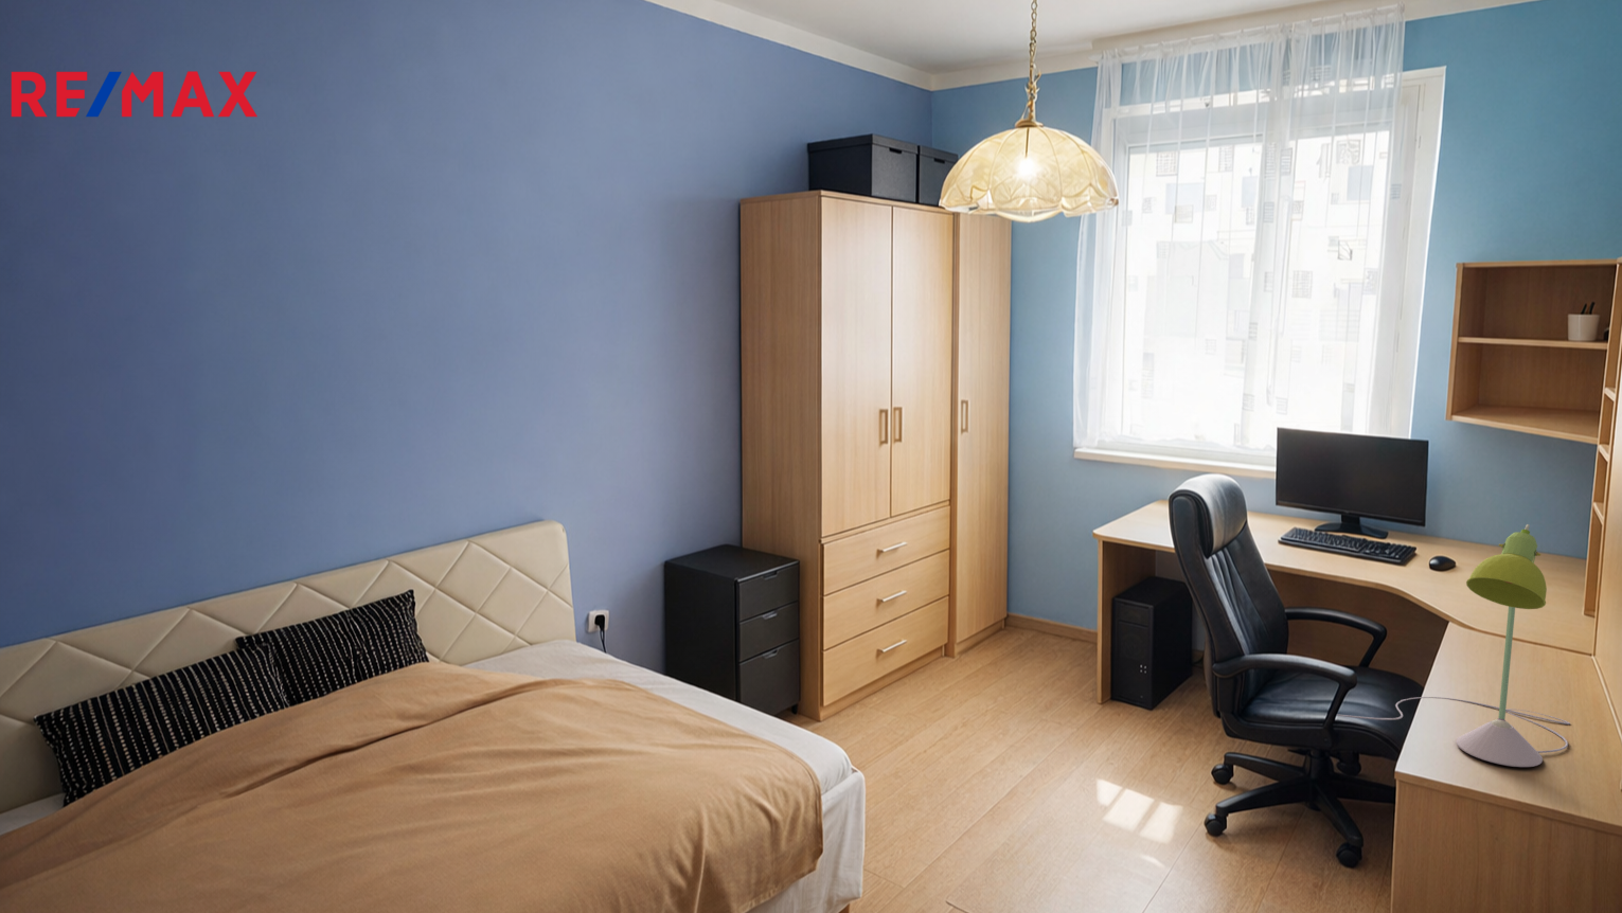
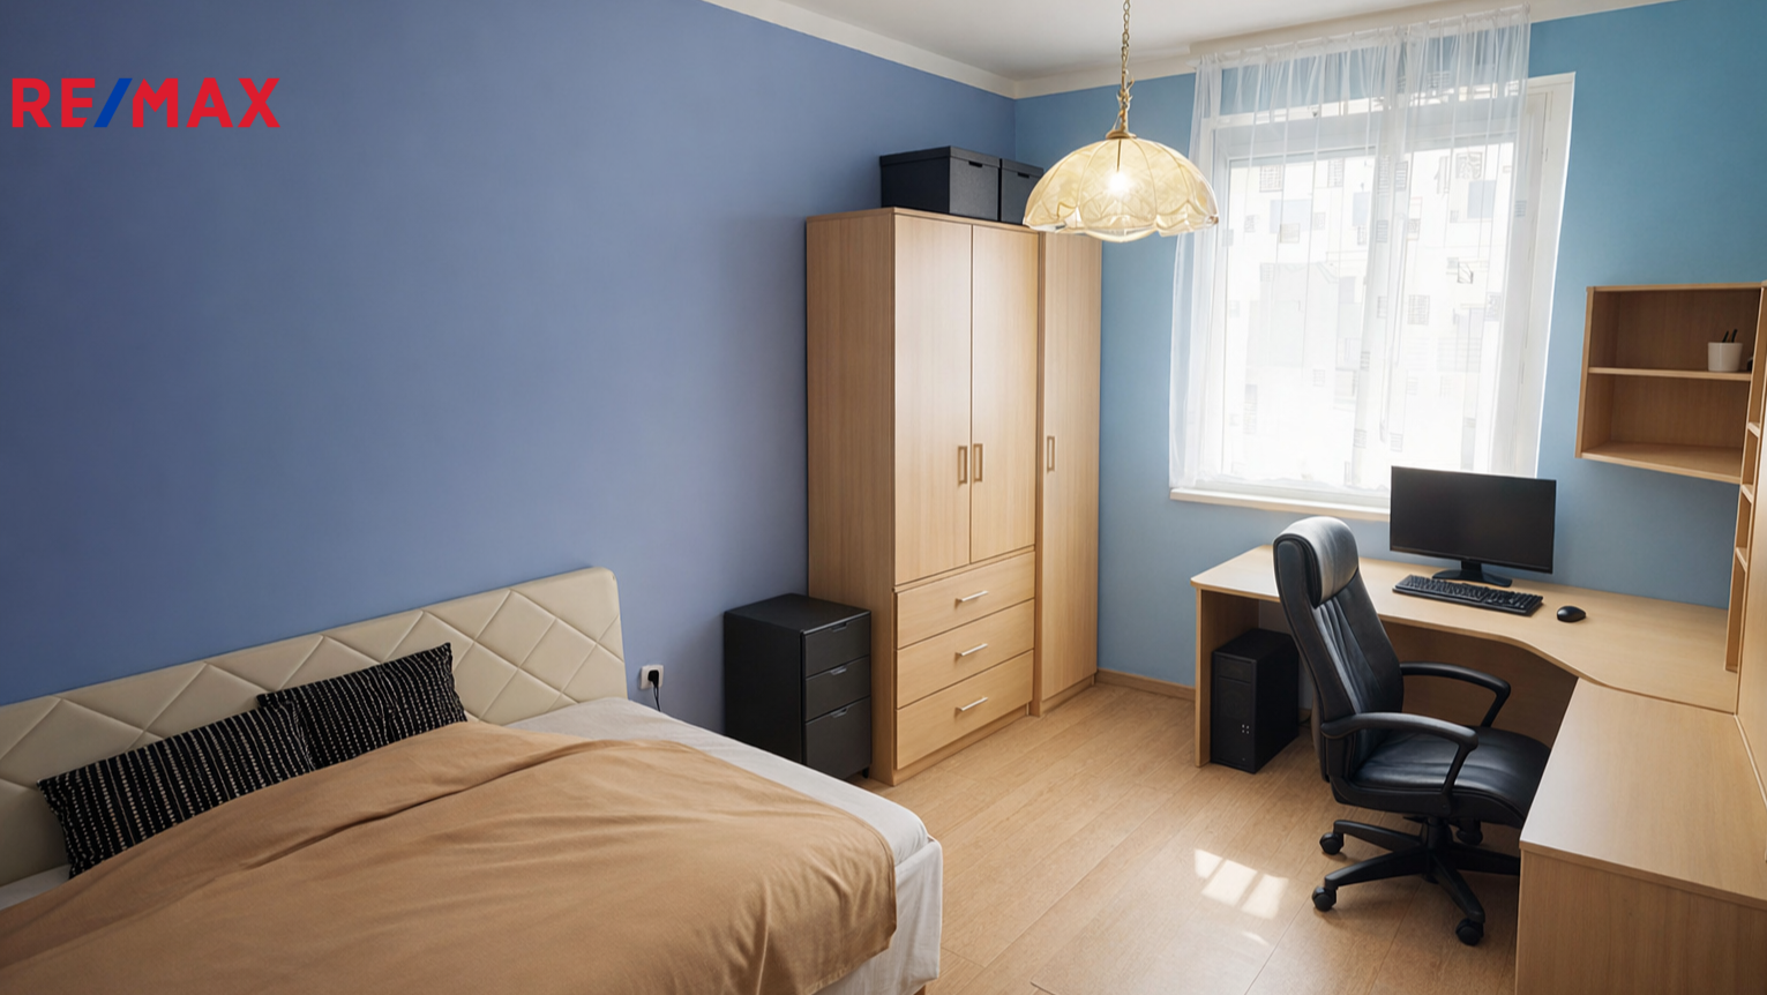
- desk lamp (1477, 595)
